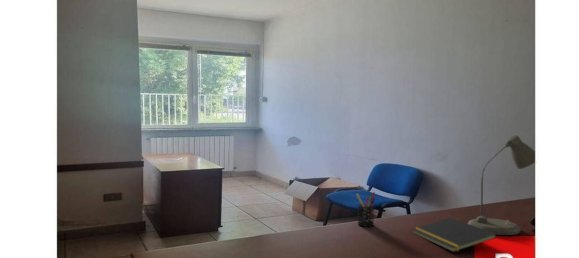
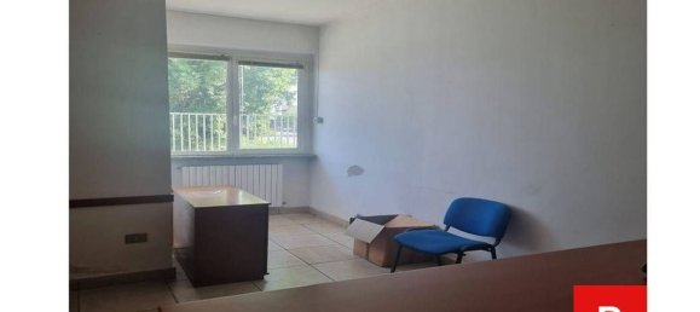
- desk lamp (482, 181)
- notepad (451, 233)
- pen holder (367, 207)
